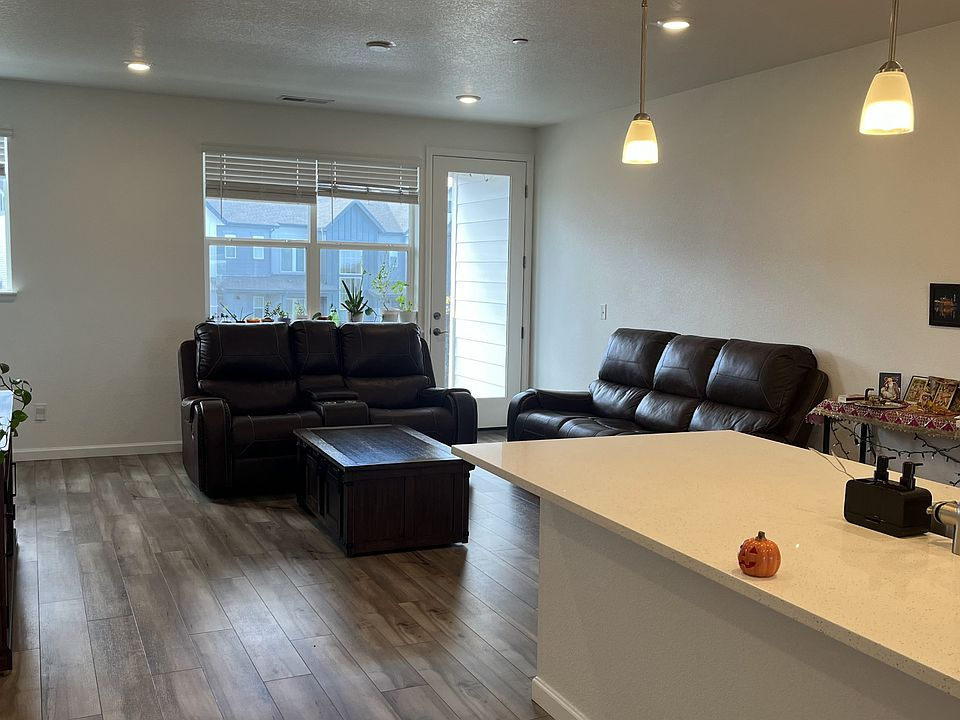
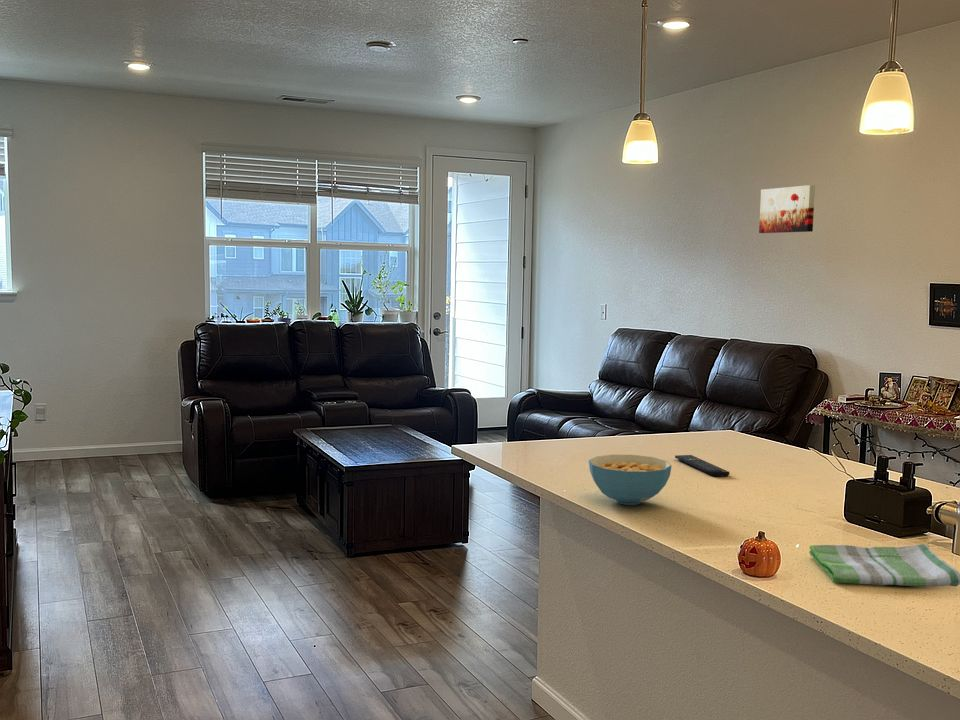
+ remote control (701, 465)
+ wall art (786, 209)
+ dish towel (882, 562)
+ cereal bowl (629, 482)
